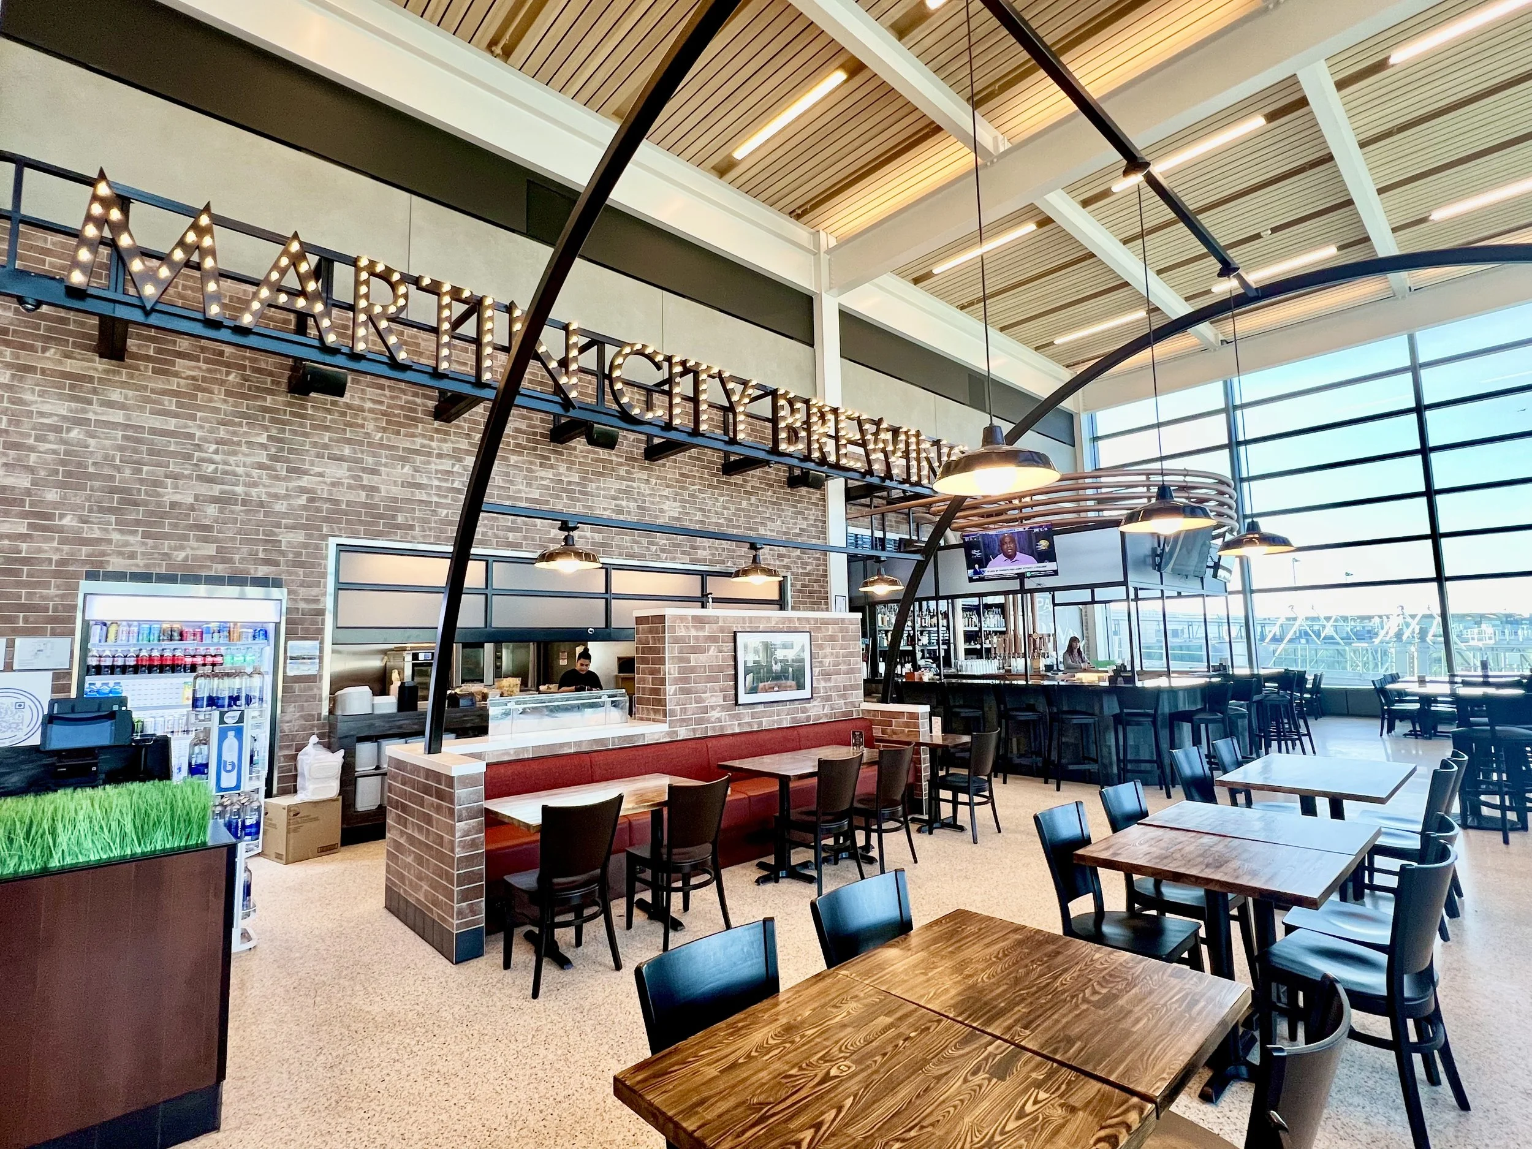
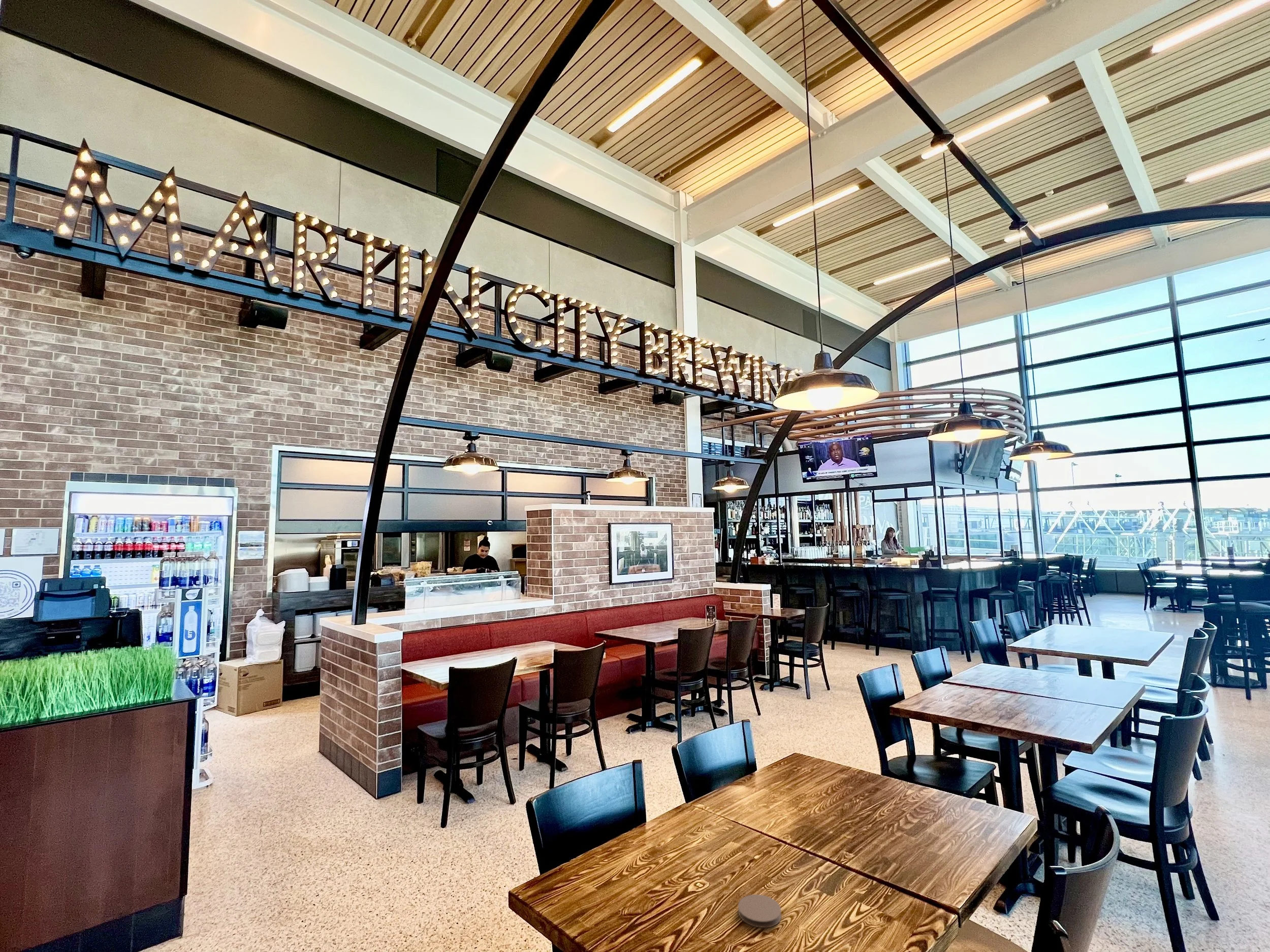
+ coaster (759, 910)
